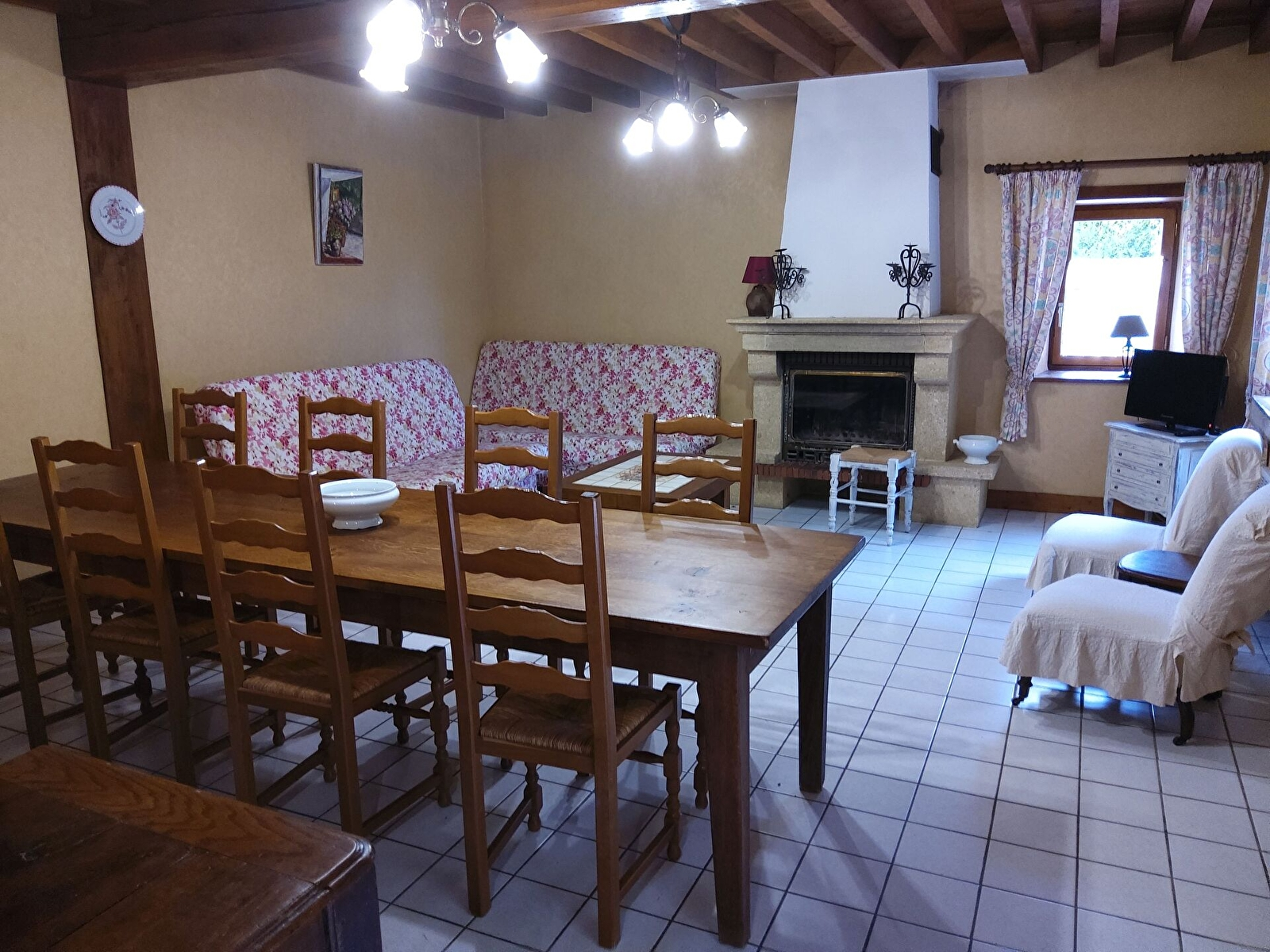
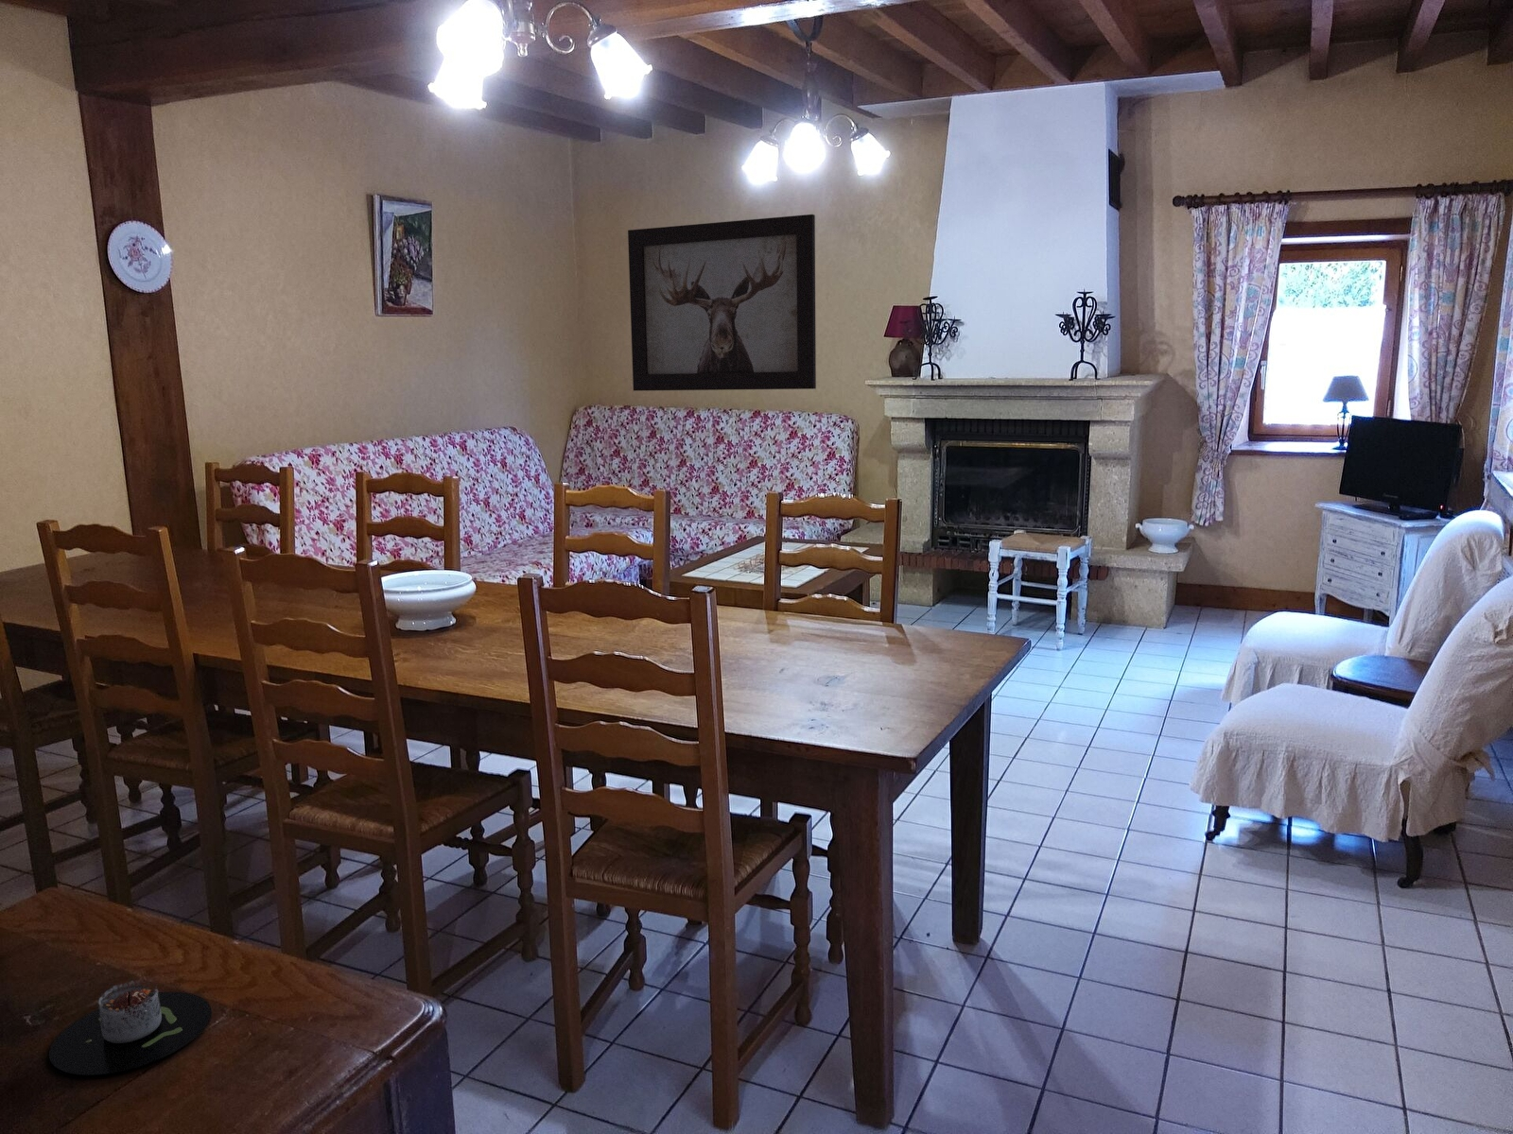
+ candle (130, 1011)
+ wall art (718, 307)
